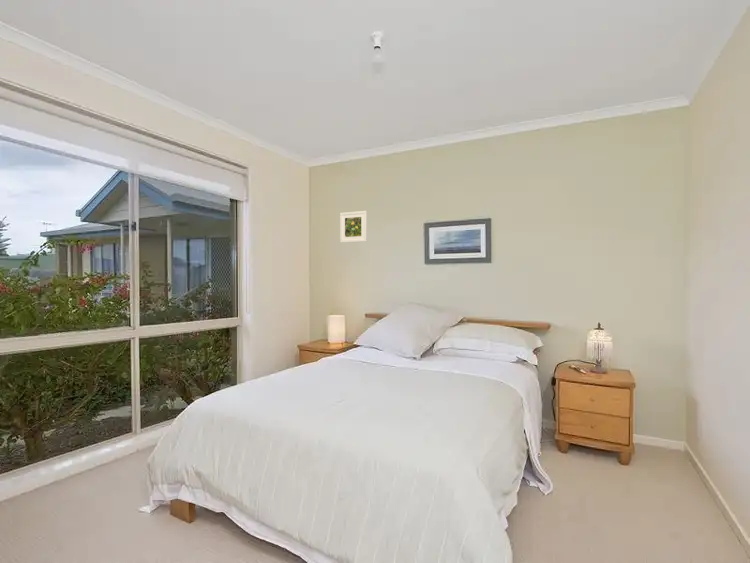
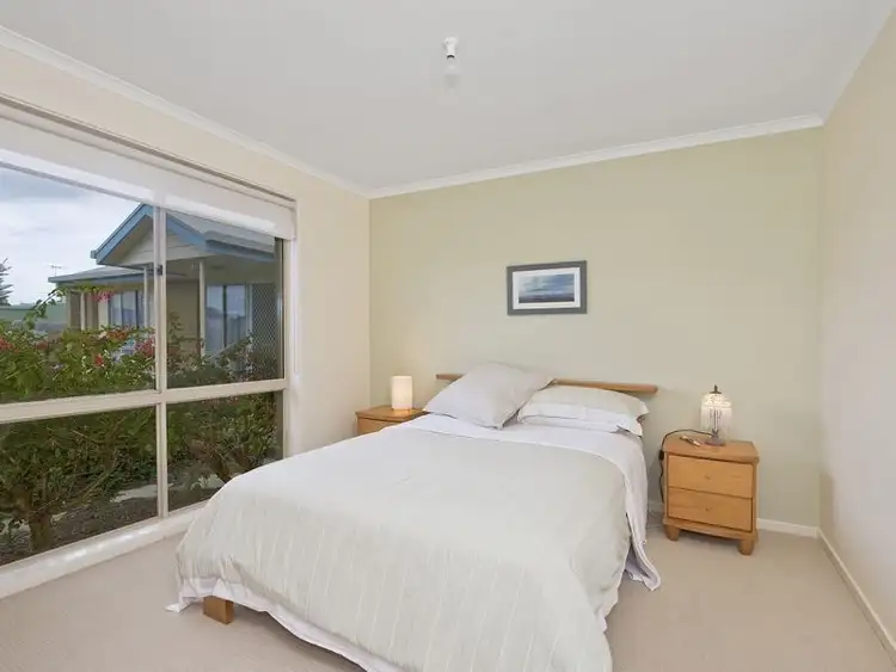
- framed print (353, 227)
